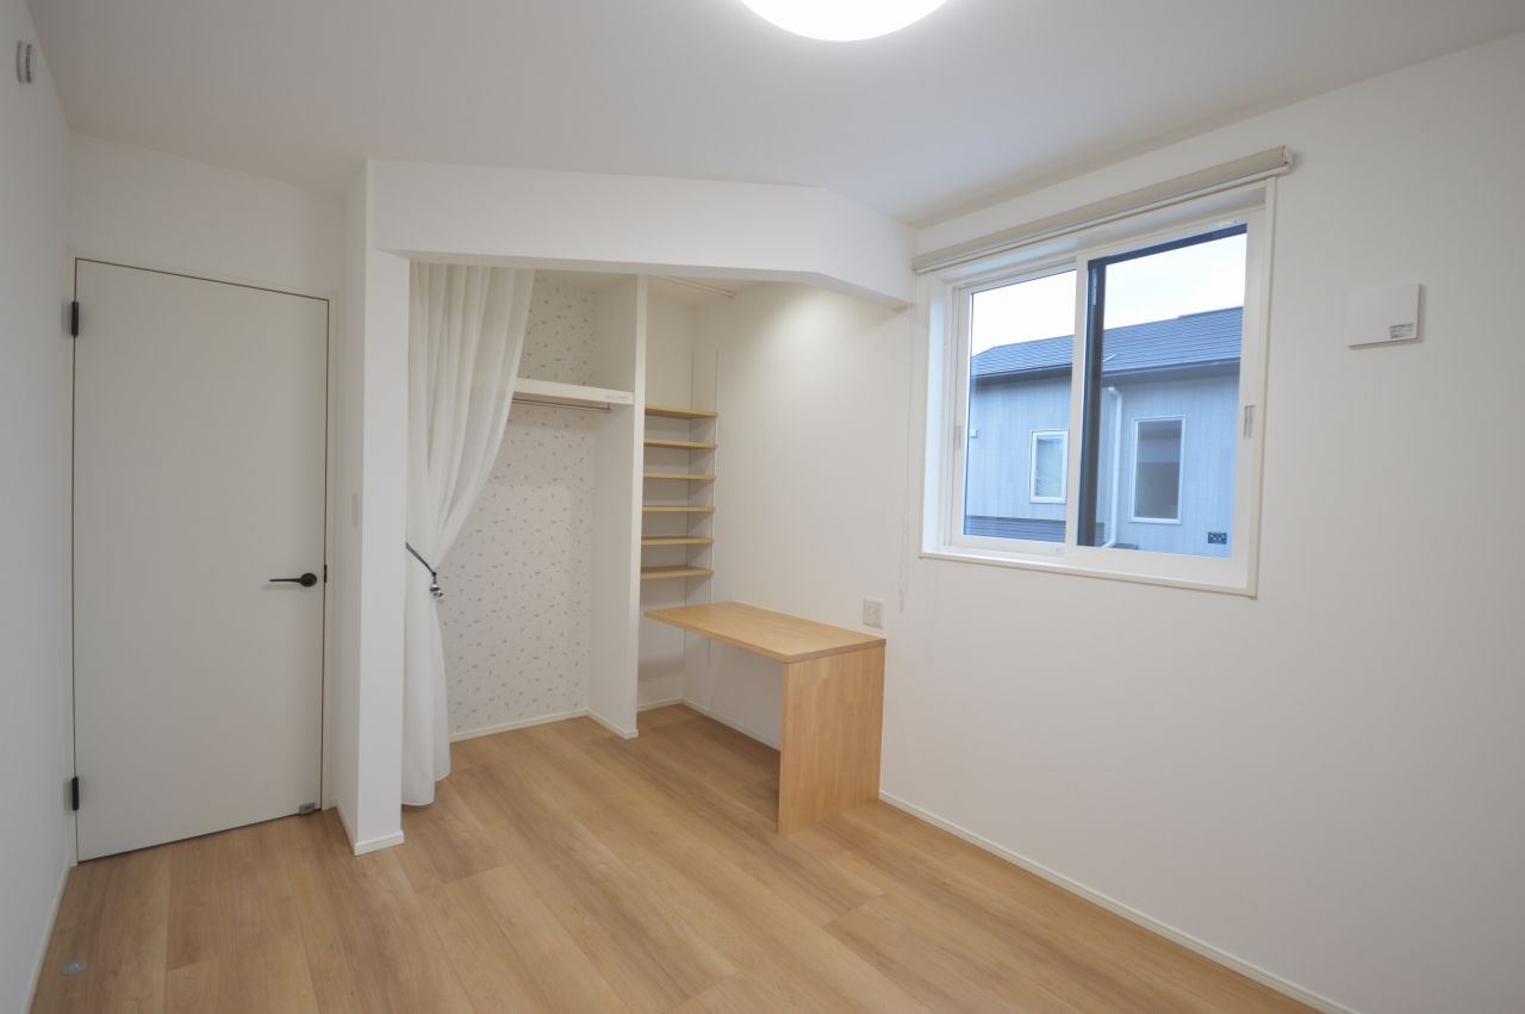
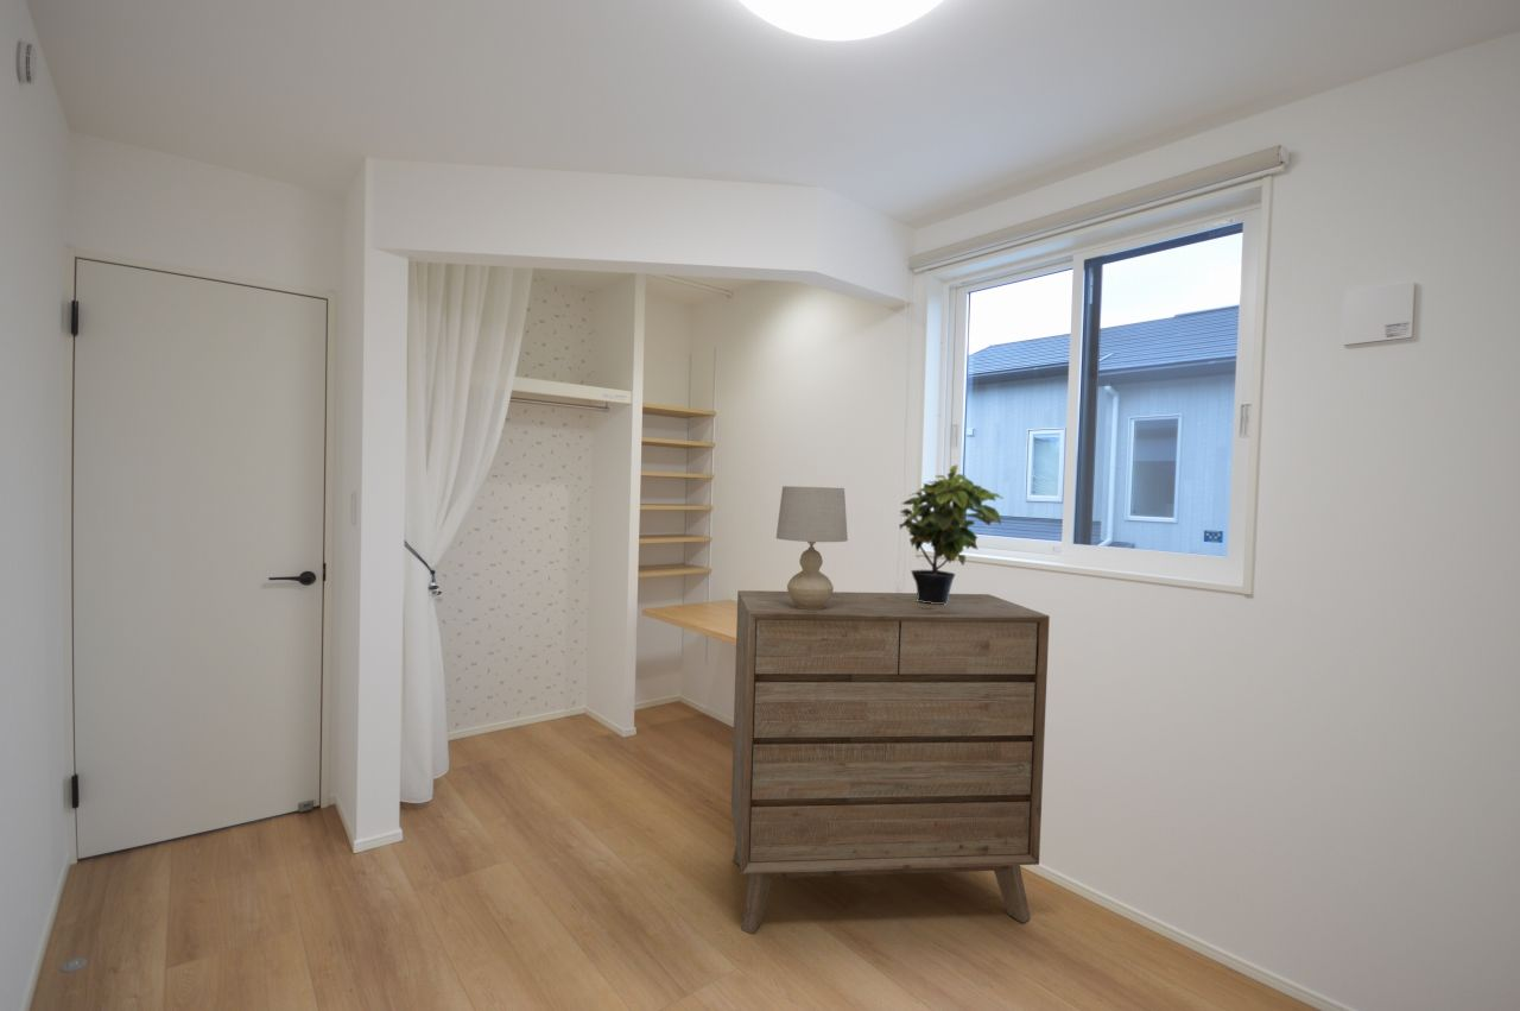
+ table lamp (811, 546)
+ potted plant (942, 532)
+ dresser (878, 745)
